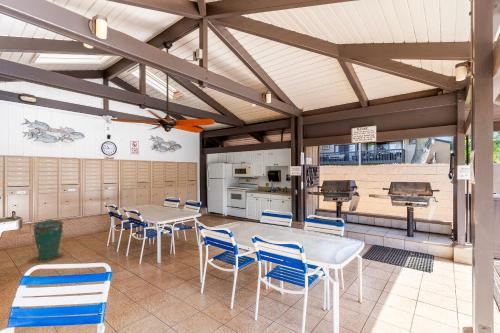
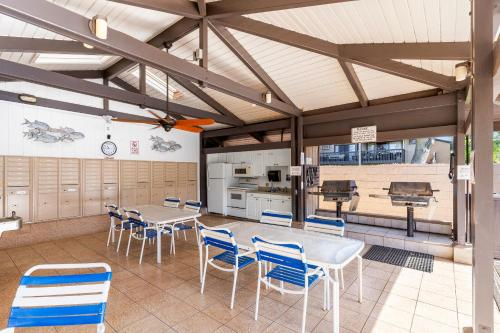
- trash can (48, 238)
